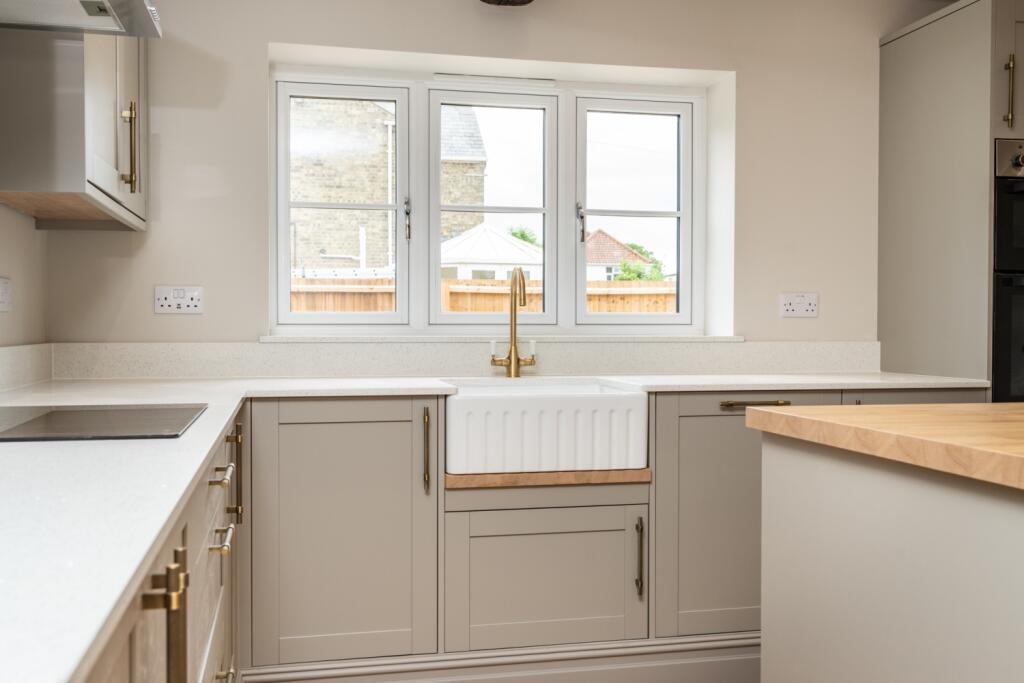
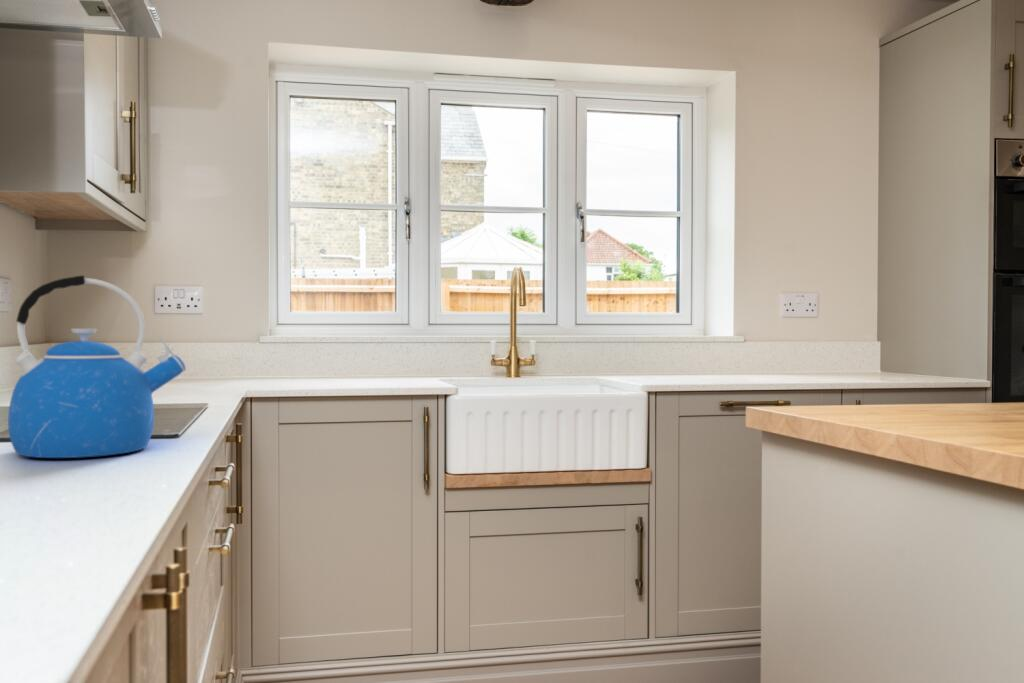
+ kettle (101, 362)
